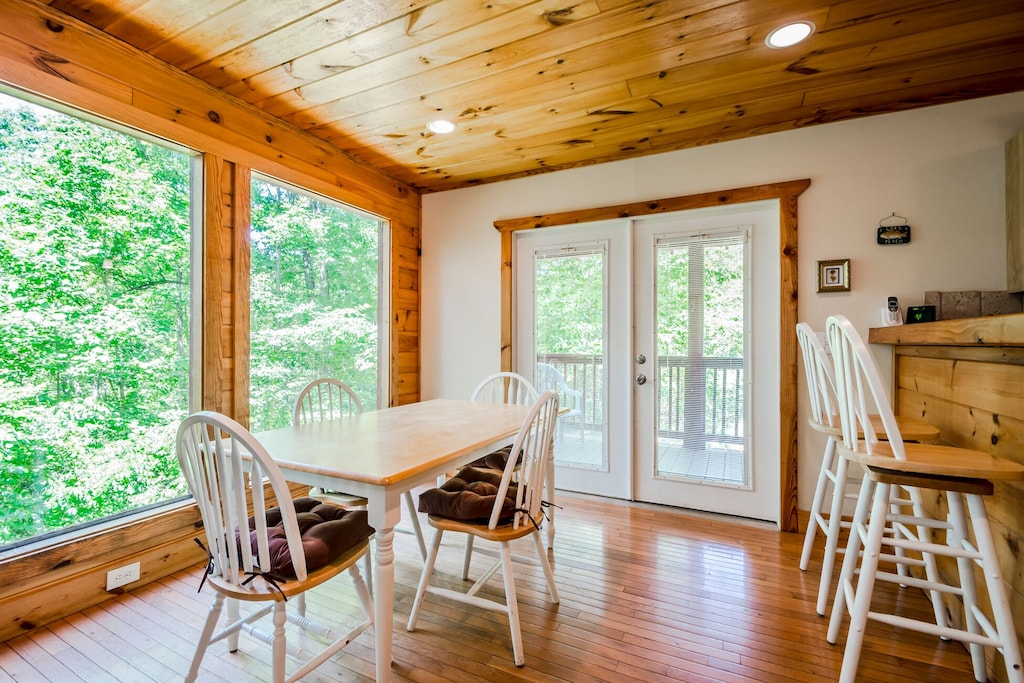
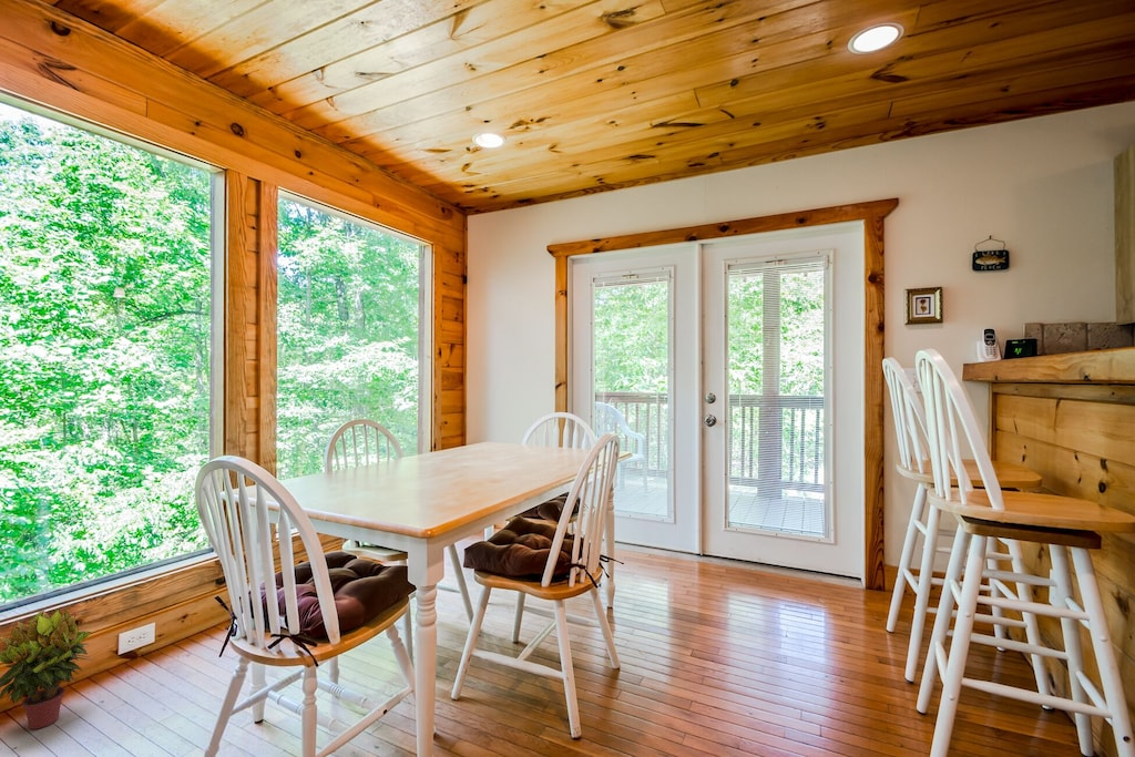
+ potted plant (45, 666)
